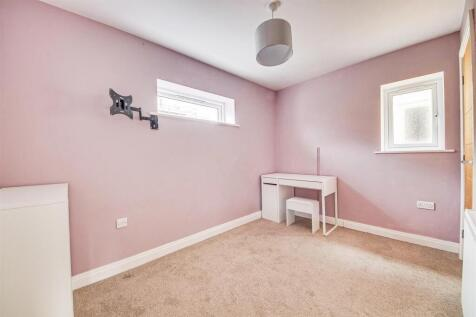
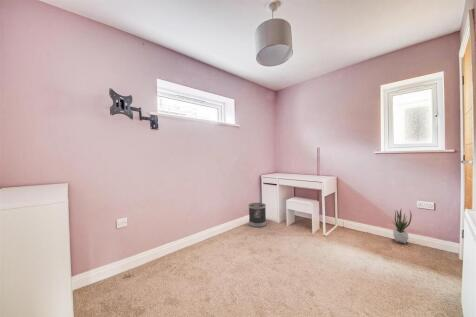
+ wastebasket (257, 214)
+ potted plant (401, 225)
